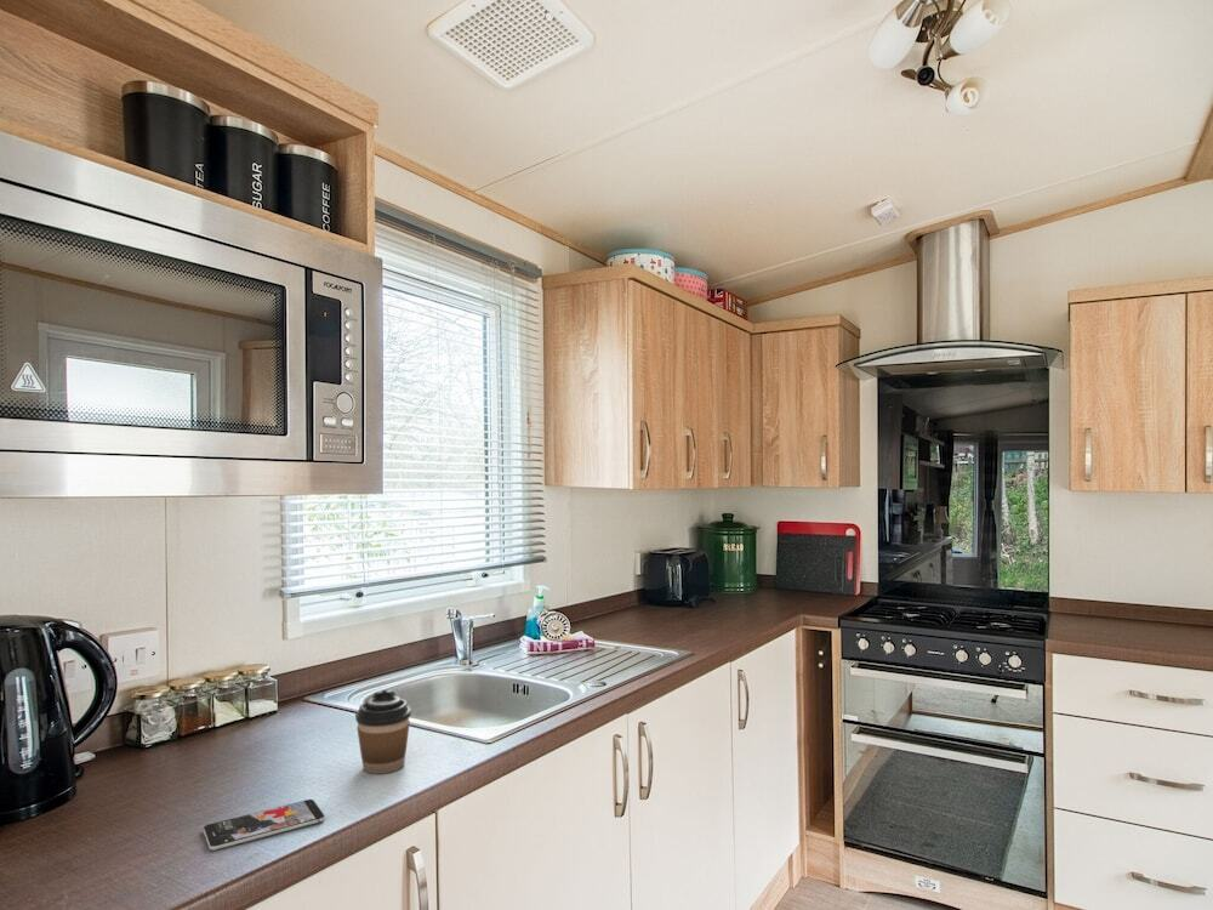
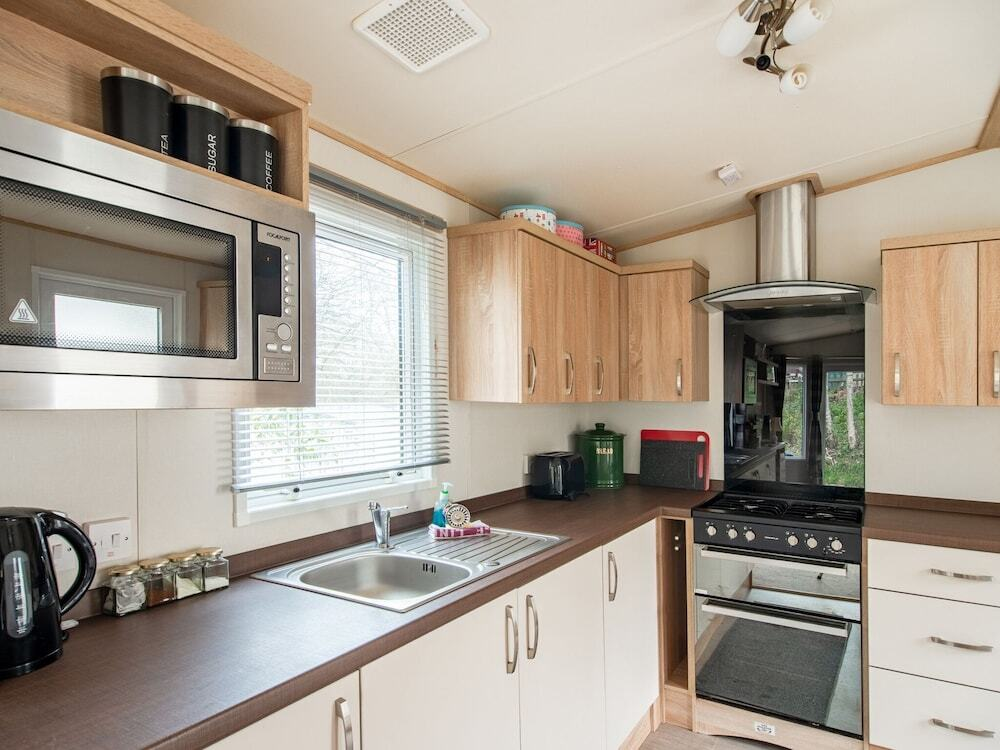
- smartphone (264, 823)
- coffee cup (383, 730)
